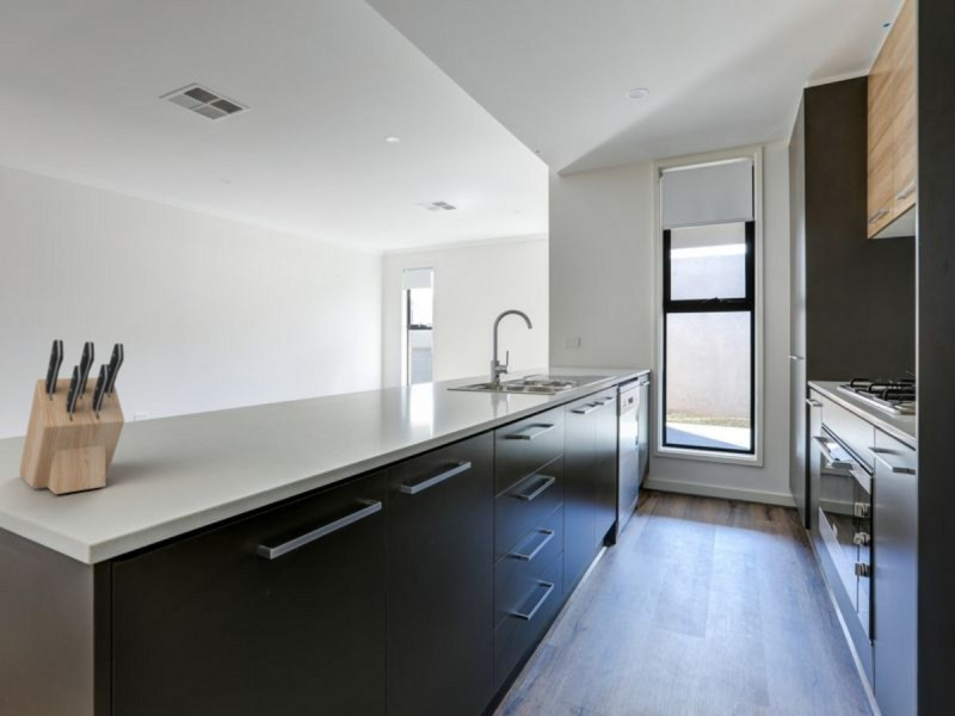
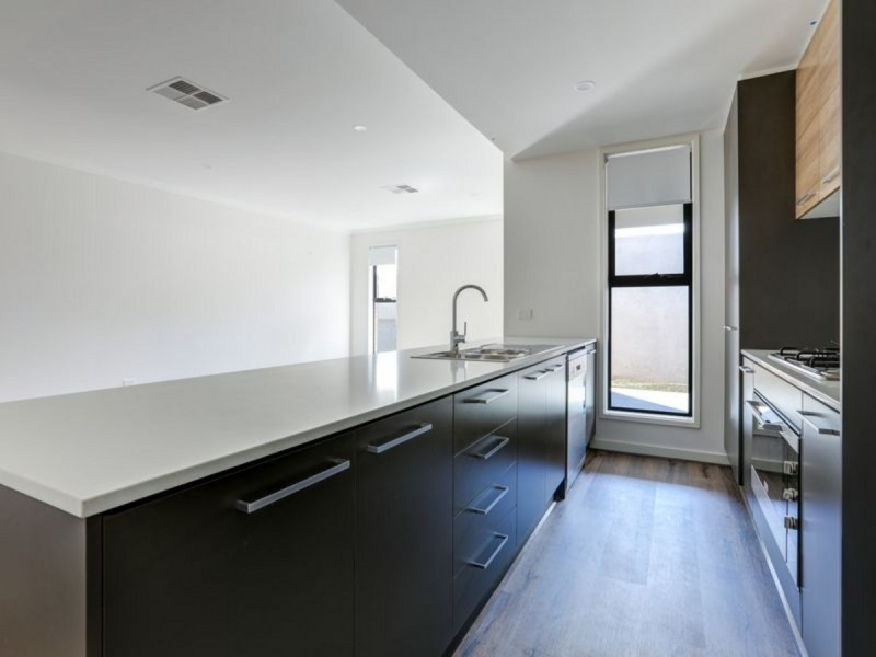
- knife block (72, 413)
